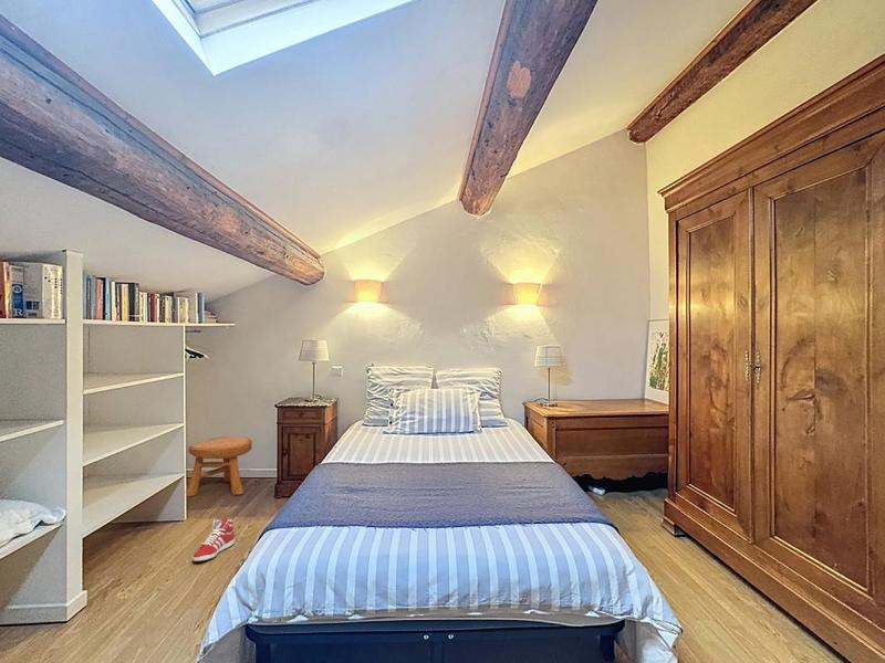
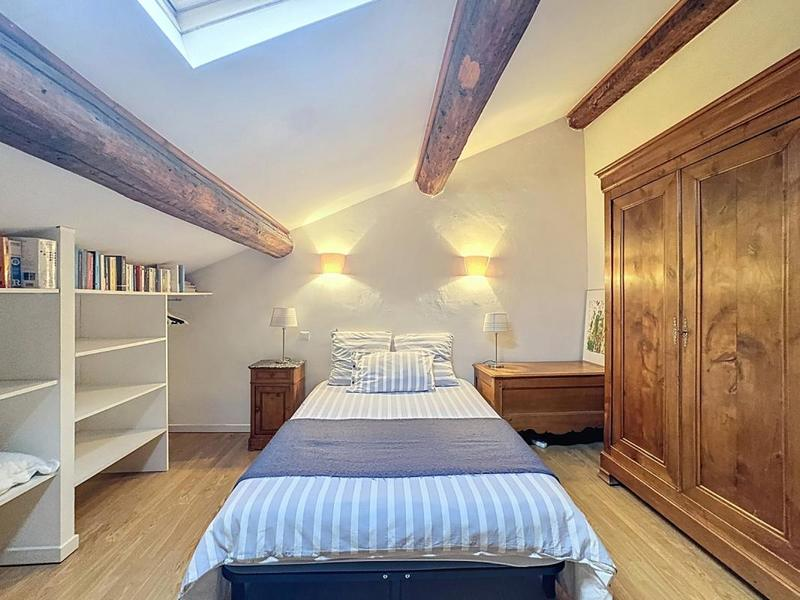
- stool (222, 463)
- sneaker (214, 537)
